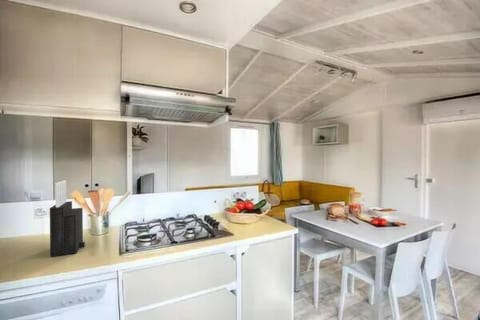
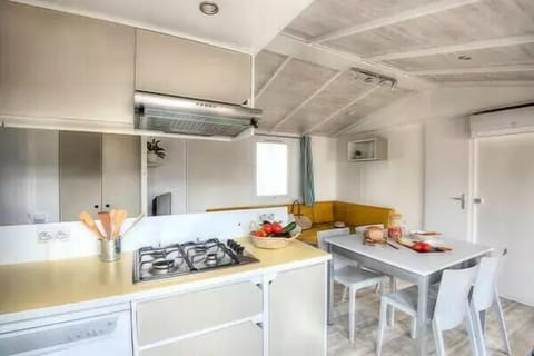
- knife block (70, 215)
